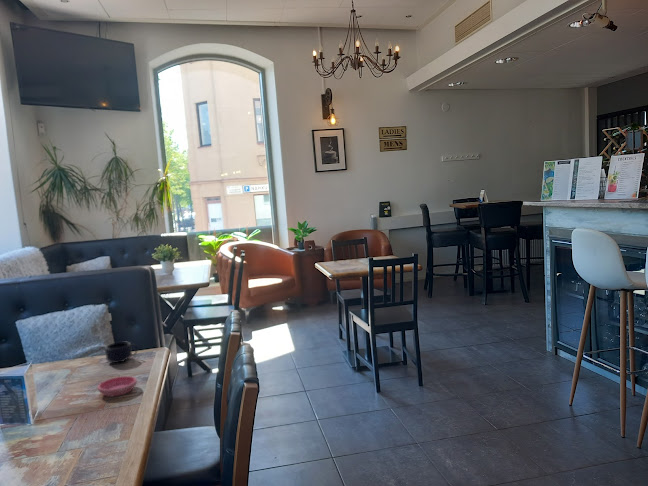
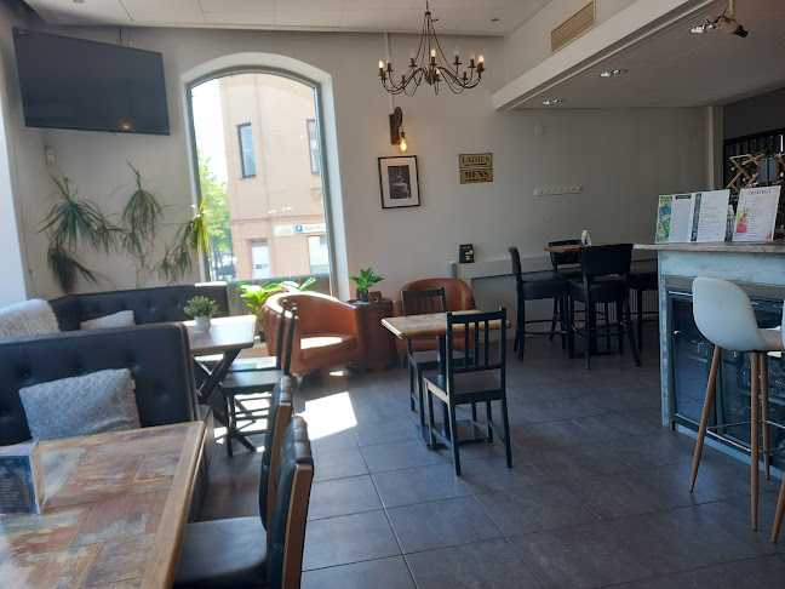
- mug (121, 352)
- saucer (117, 386)
